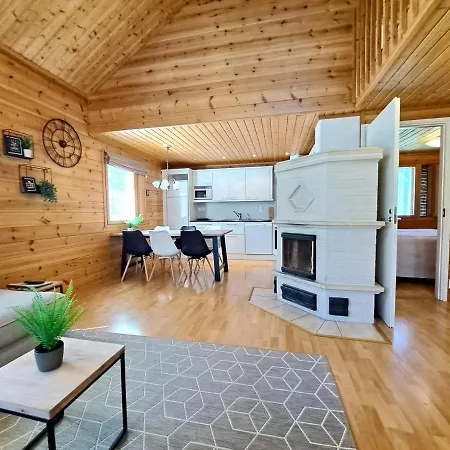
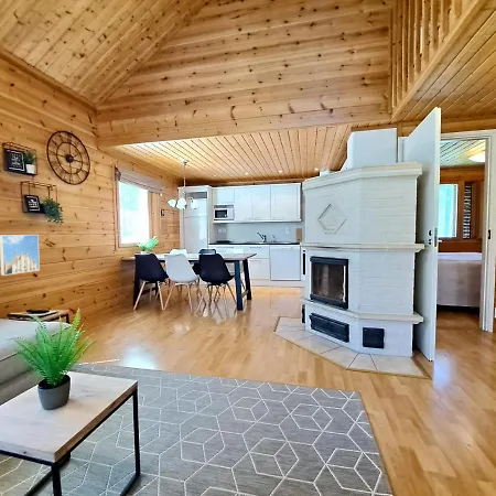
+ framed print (20, 254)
